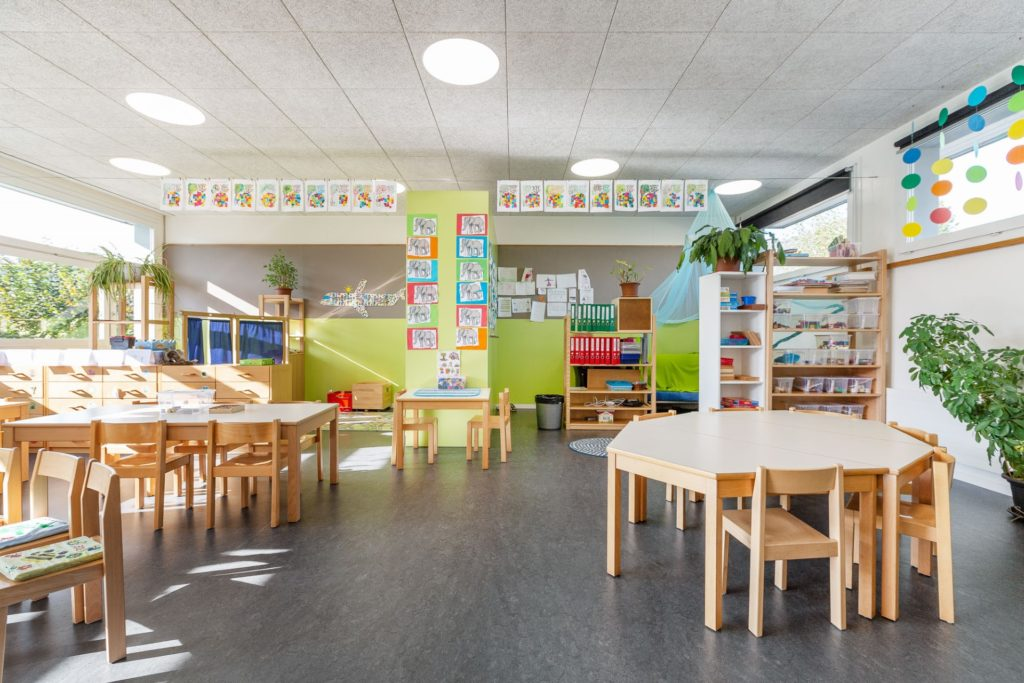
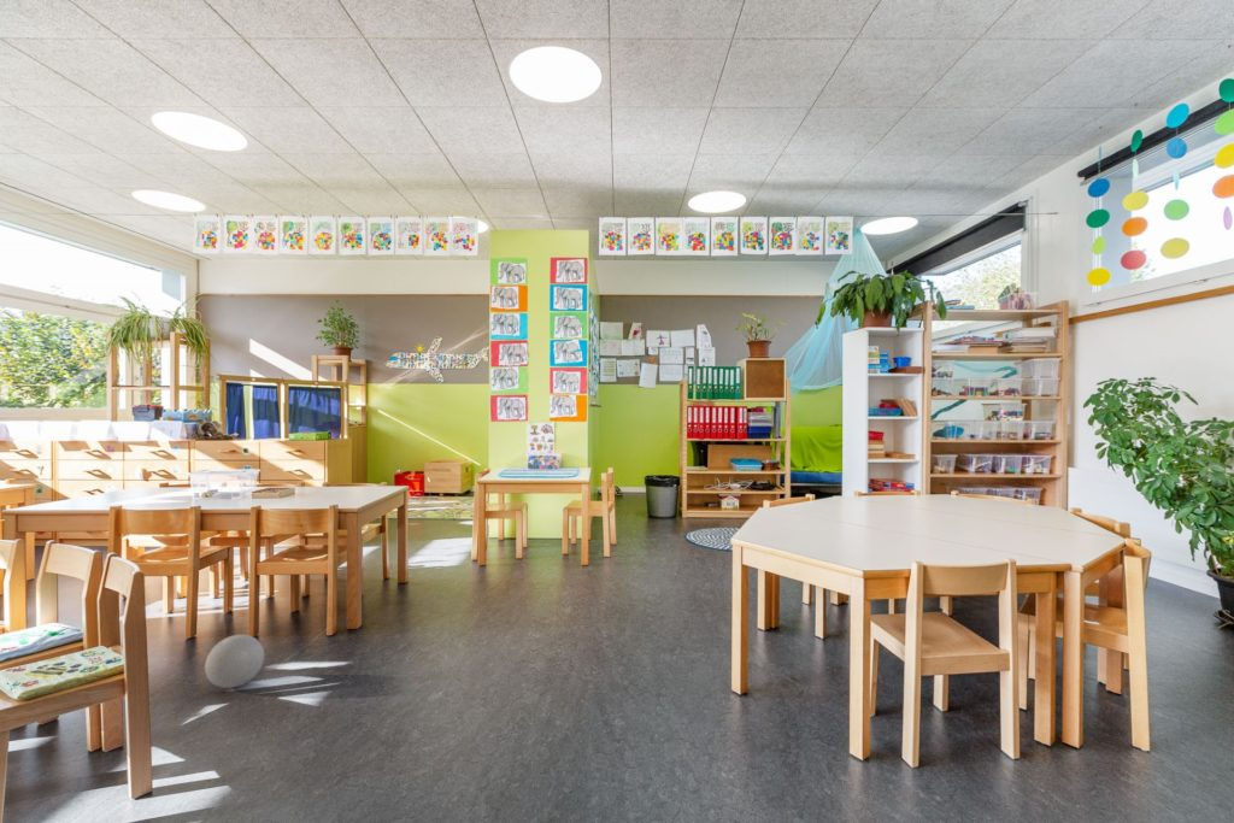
+ ball (235, 660)
